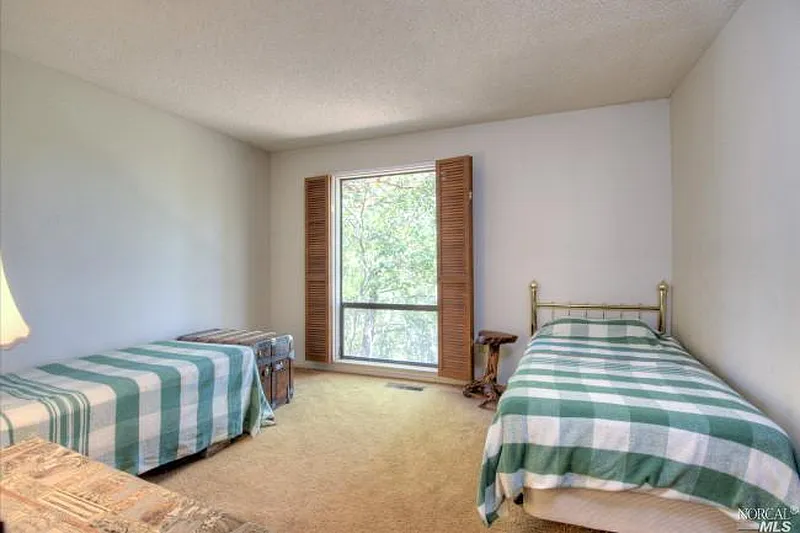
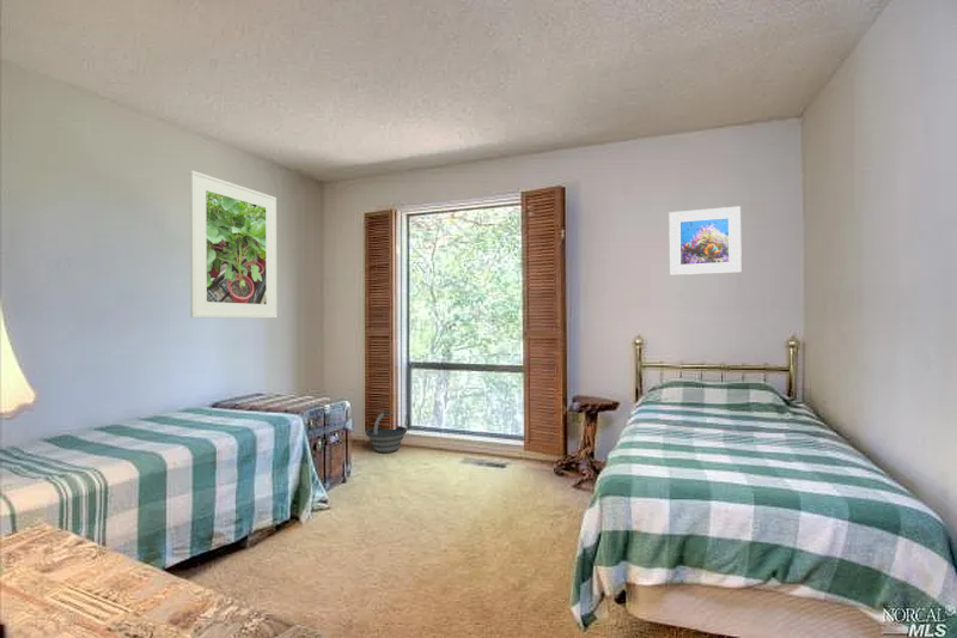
+ bucket (386, 430)
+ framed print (237, 251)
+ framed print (703, 242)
